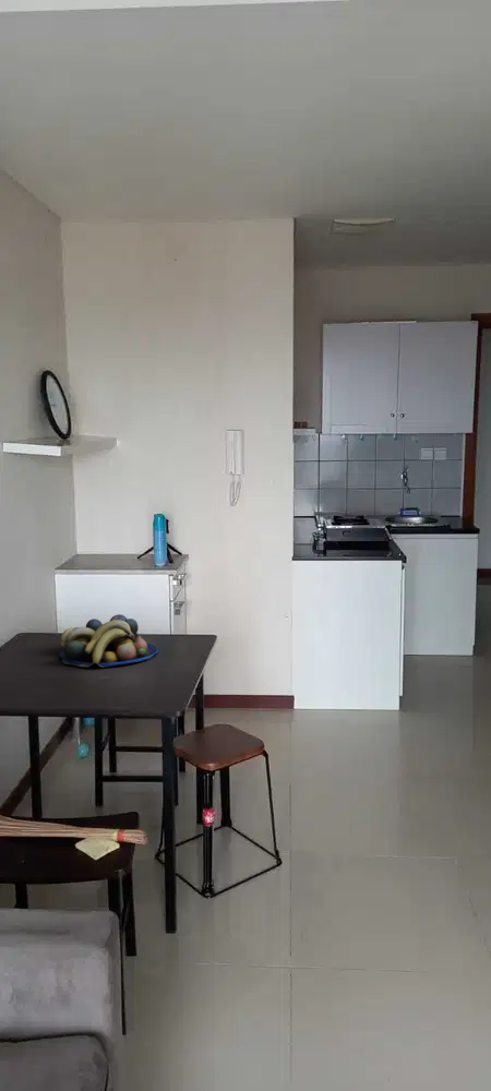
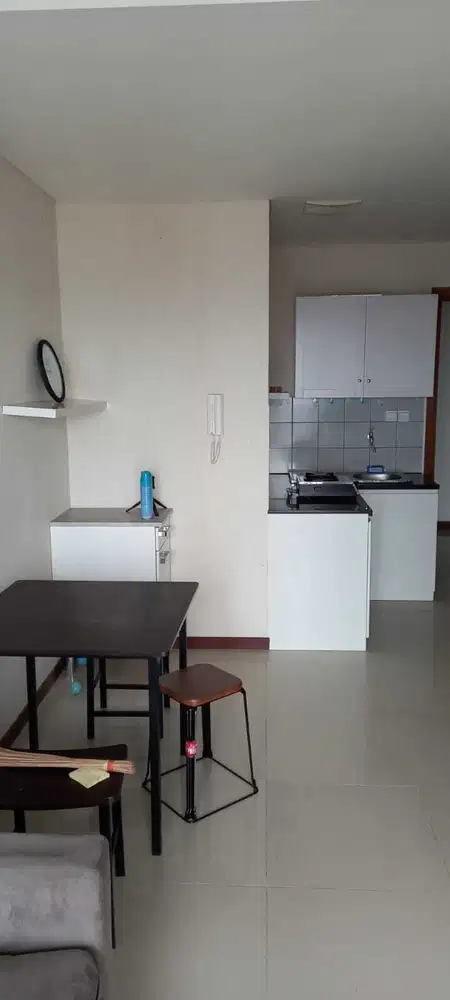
- fruit bowl (109, 636)
